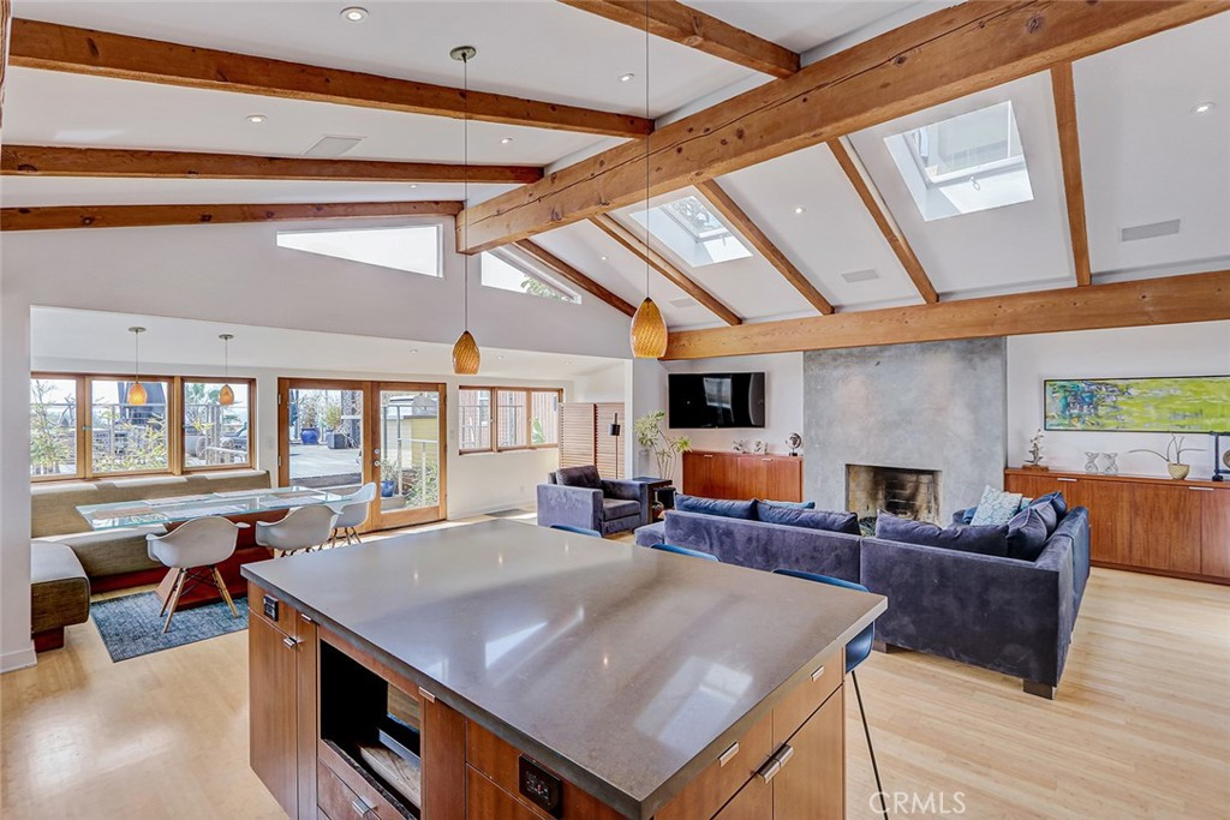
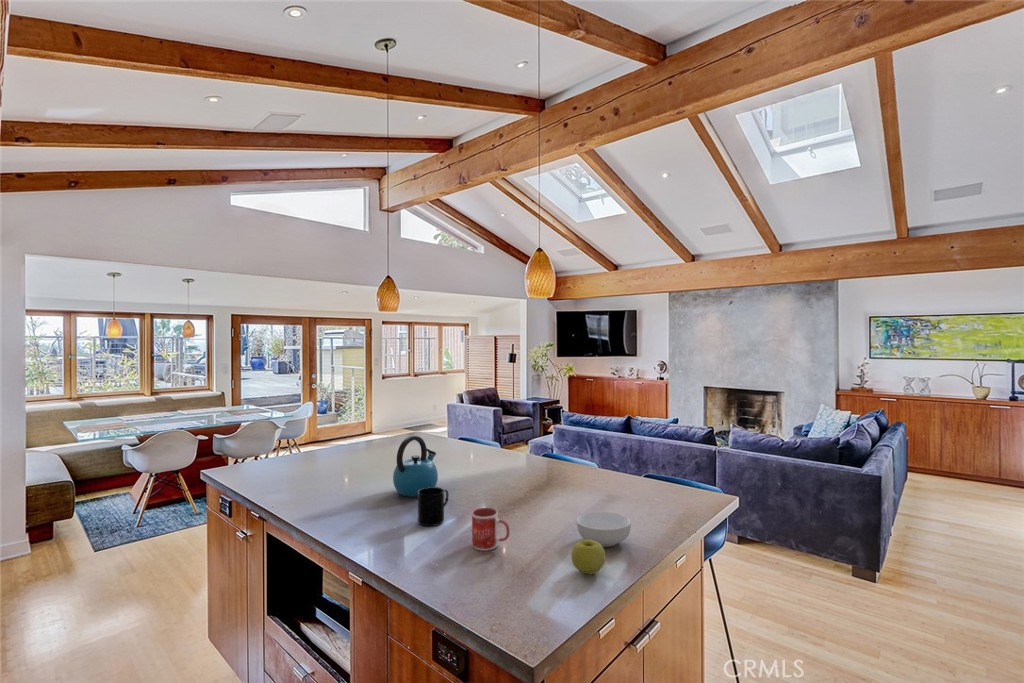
+ mug (490, 529)
+ mug (434, 505)
+ apple (588, 557)
+ kettle (417, 463)
+ cereal bowl (603, 530)
